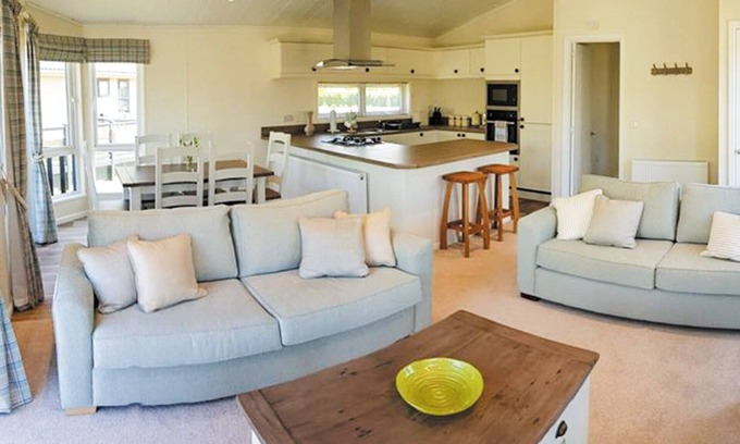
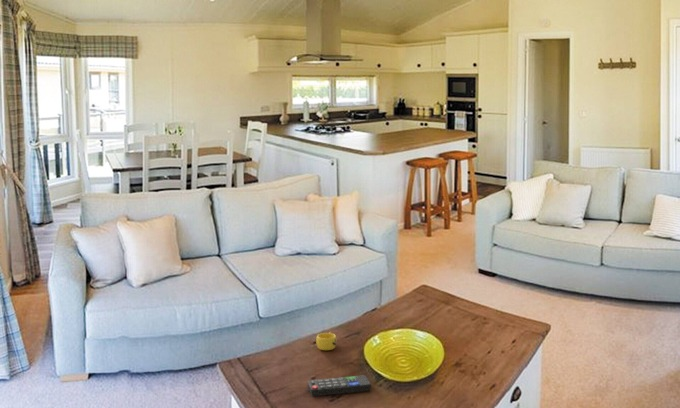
+ remote control (339, 384)
+ cup (327, 340)
